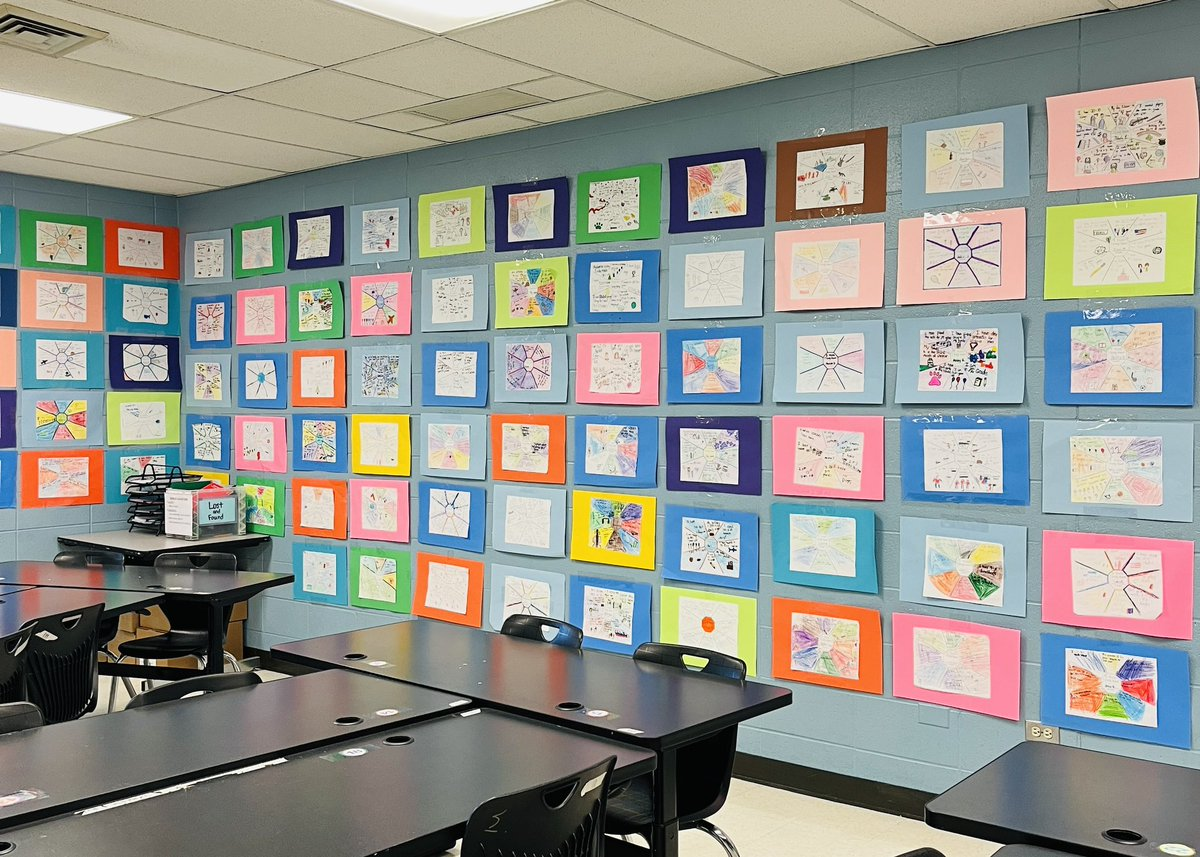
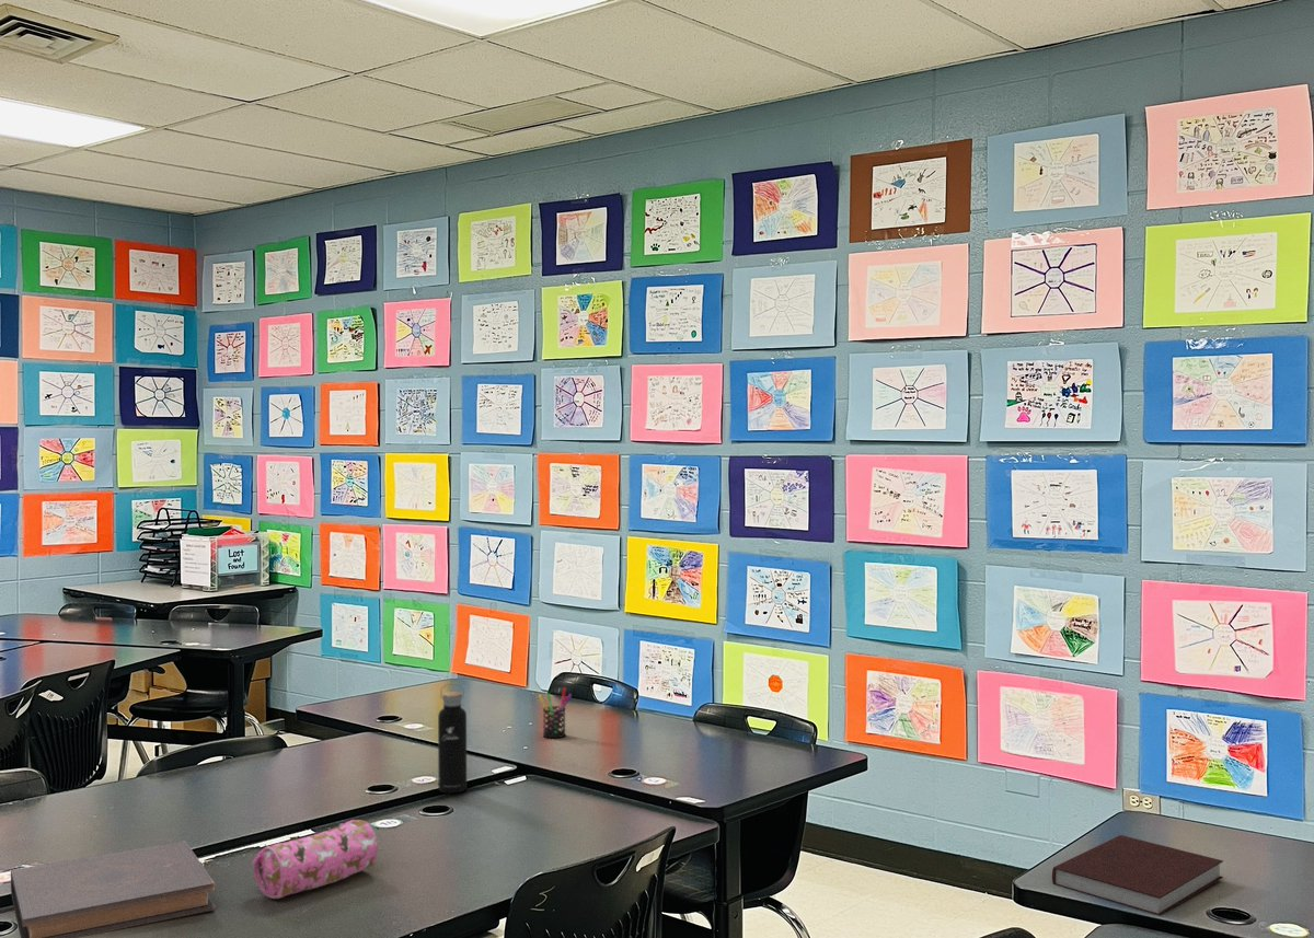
+ book (111, 888)
+ pen holder (554, 711)
+ water bottle (452, 736)
+ pencil case (316, 857)
+ notebook (1138, 872)
